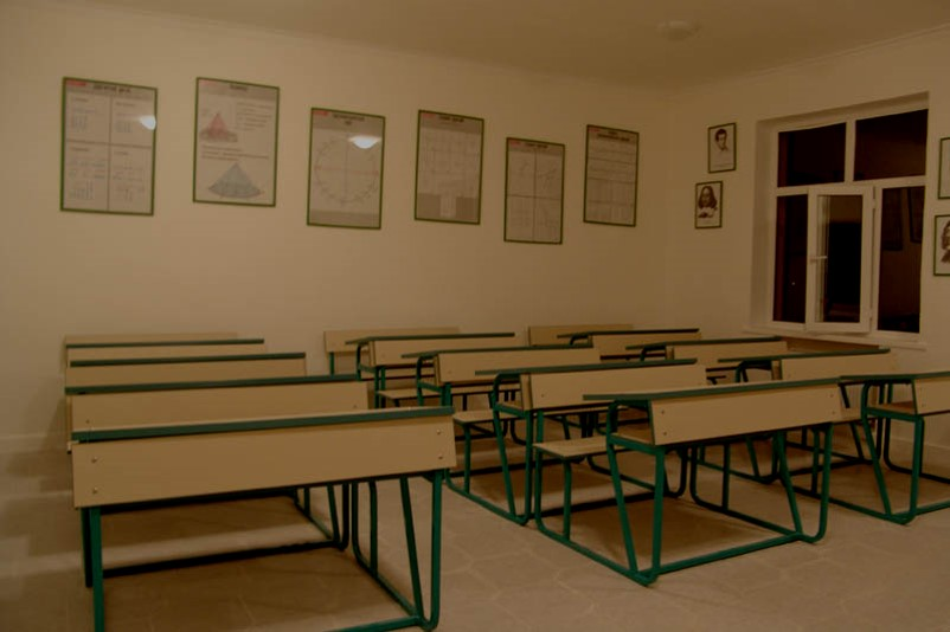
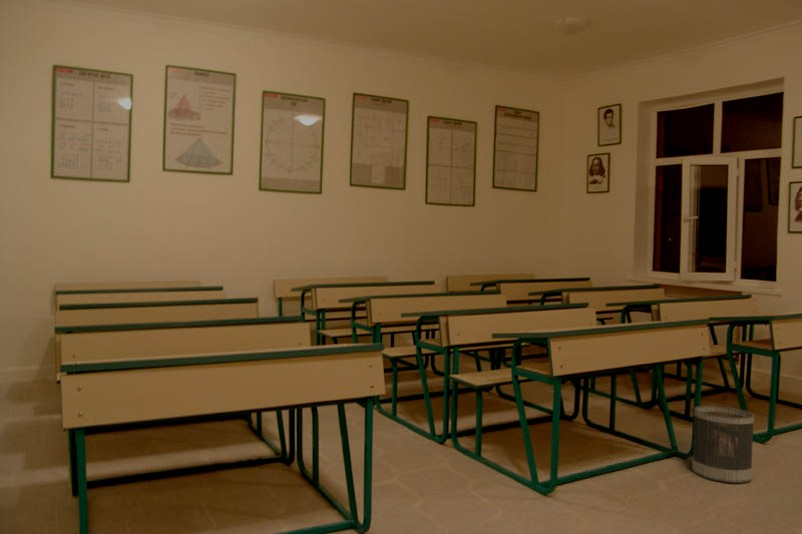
+ wastebasket (722, 442)
